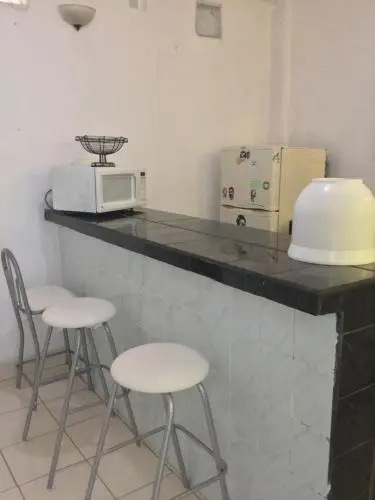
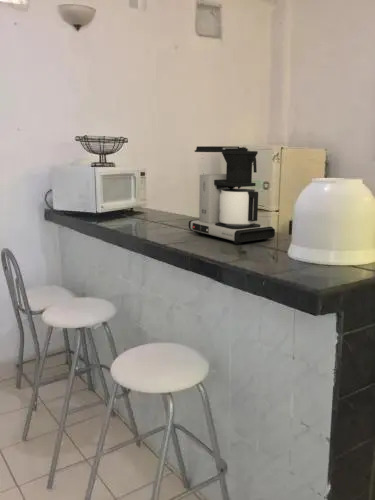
+ coffee maker (230, 192)
